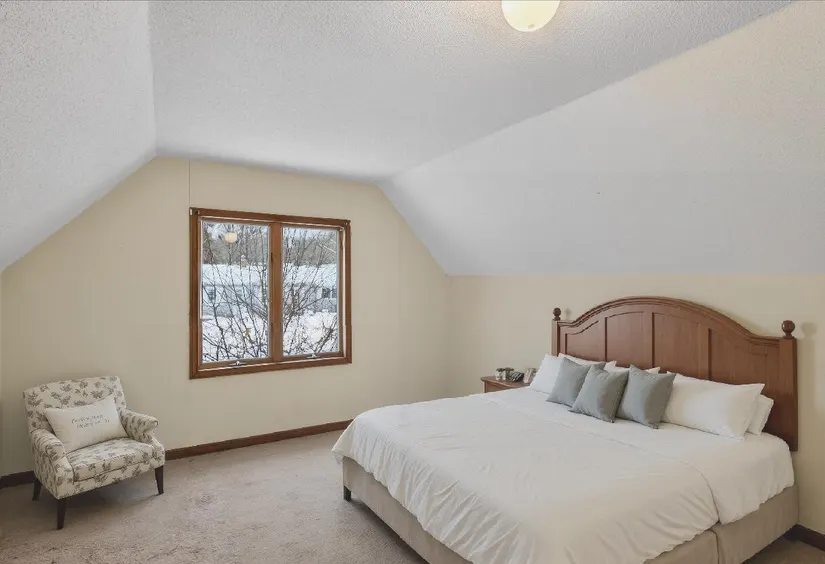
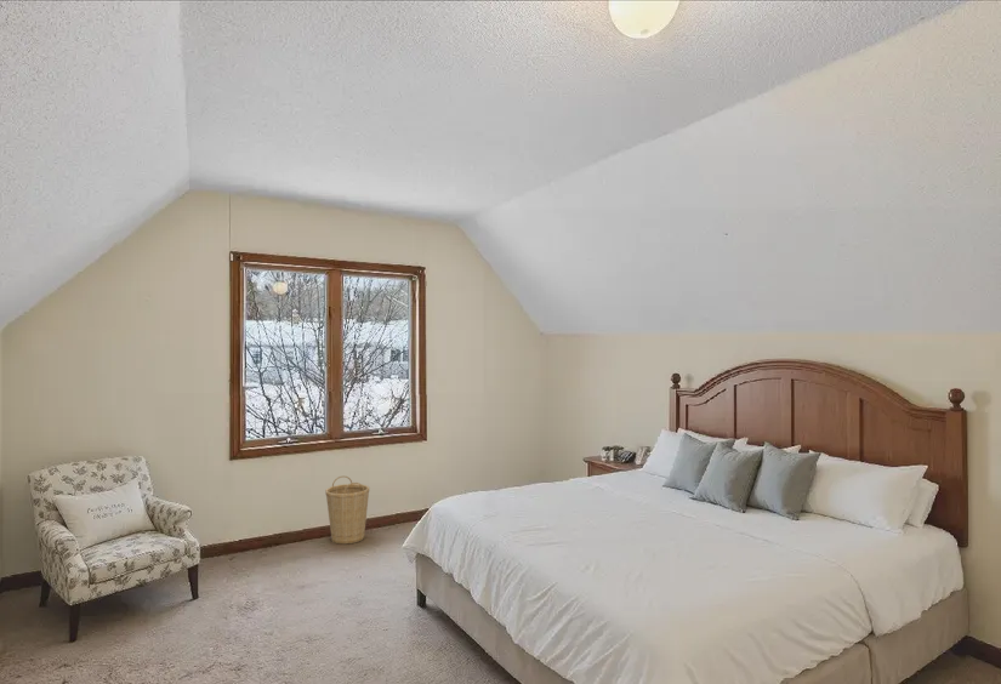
+ basket (347, 508)
